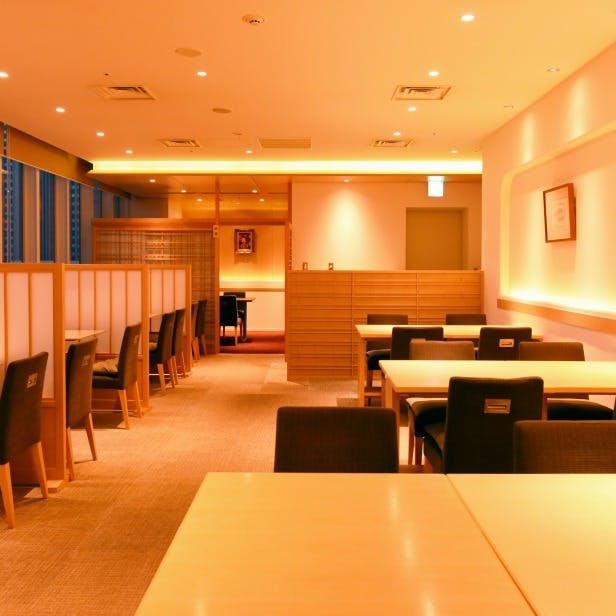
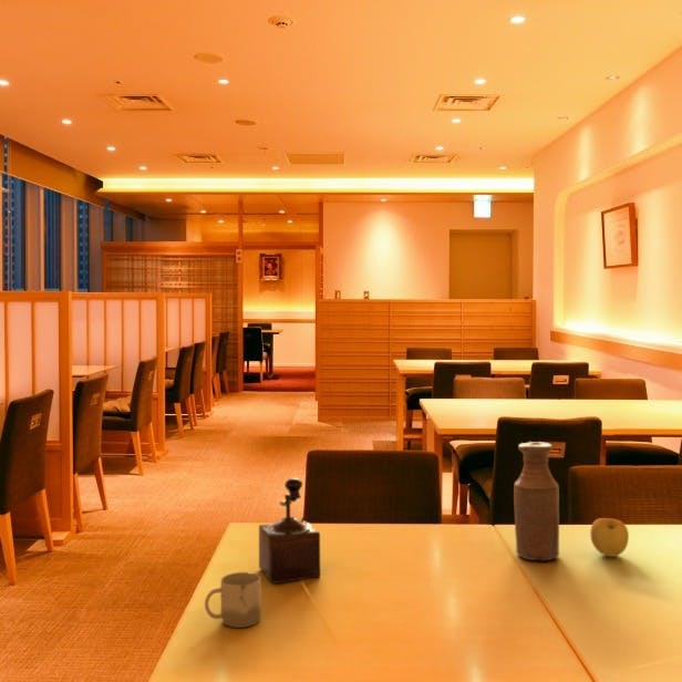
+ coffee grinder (287, 526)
+ apple (609, 537)
+ cup (232, 600)
+ bottle (536, 499)
